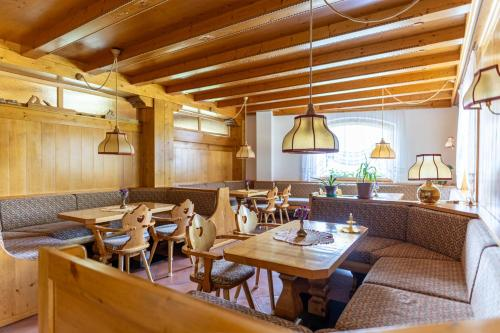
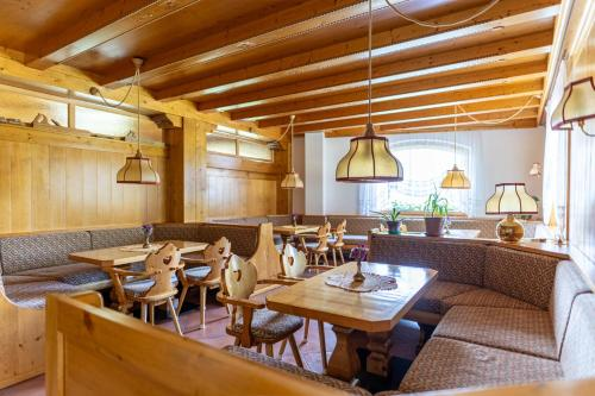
- candle holder (352, 221)
